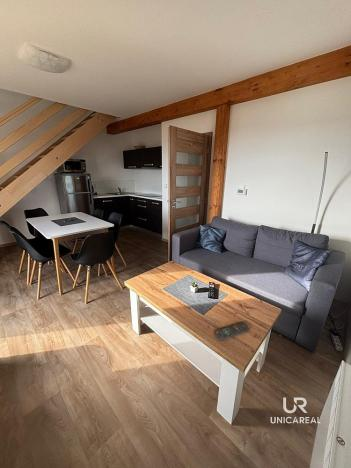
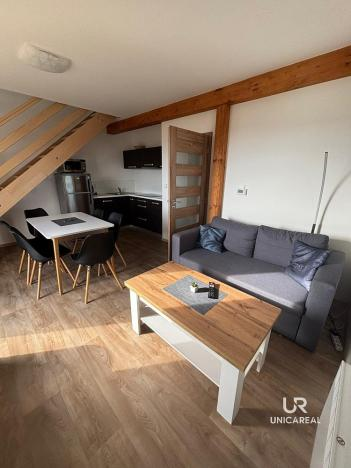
- remote control (231, 330)
